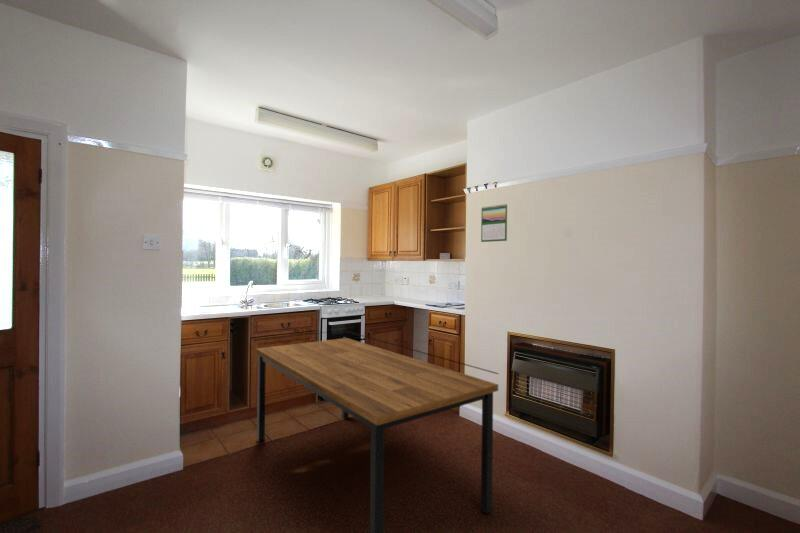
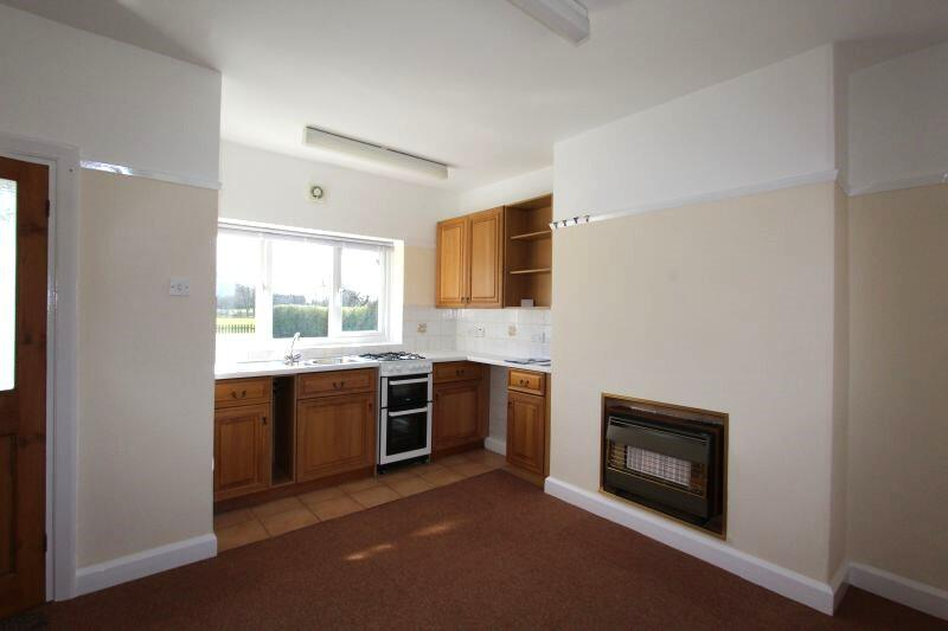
- dining table (351, 405)
- calendar (493, 223)
